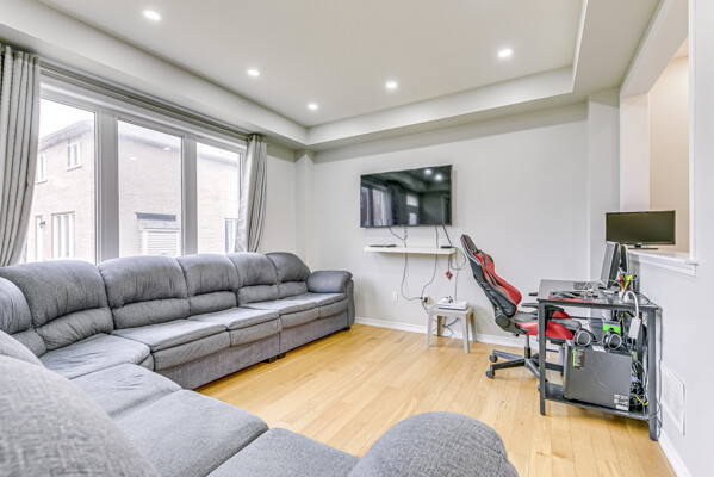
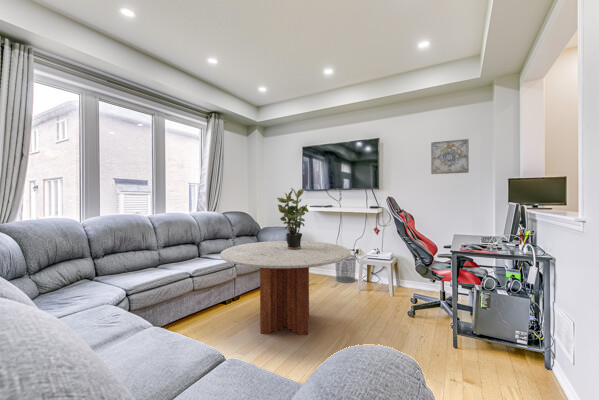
+ coffee table (286, 286)
+ waste bin (345, 268)
+ wall art (449, 157)
+ potted plant (291, 217)
